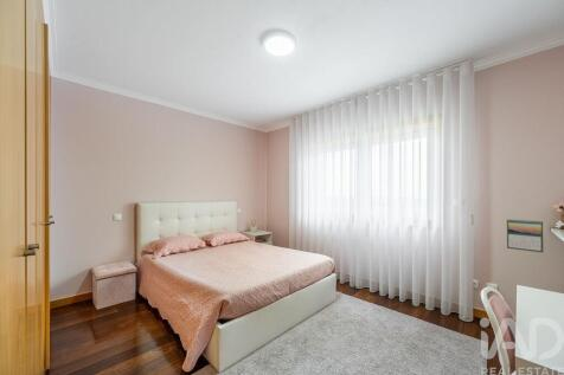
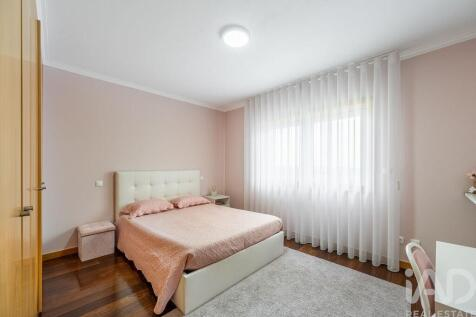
- calendar (524, 234)
